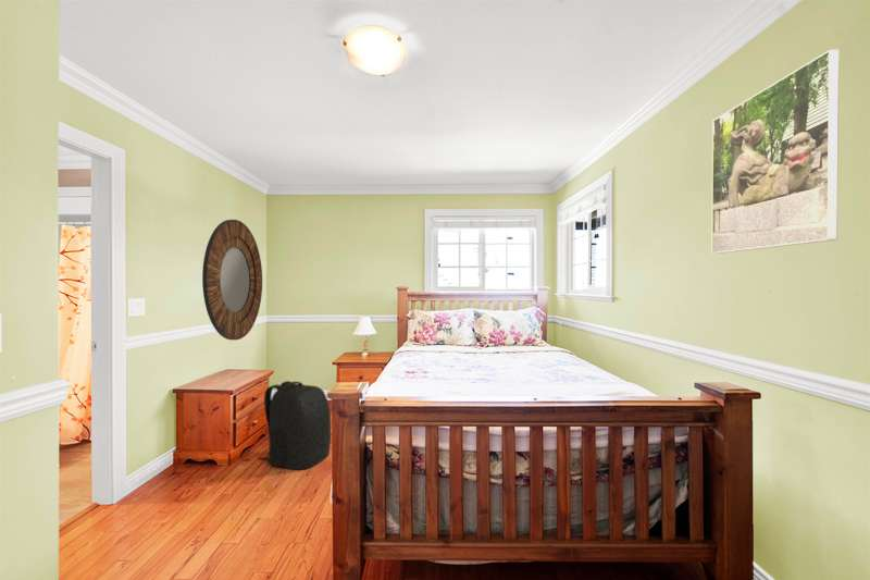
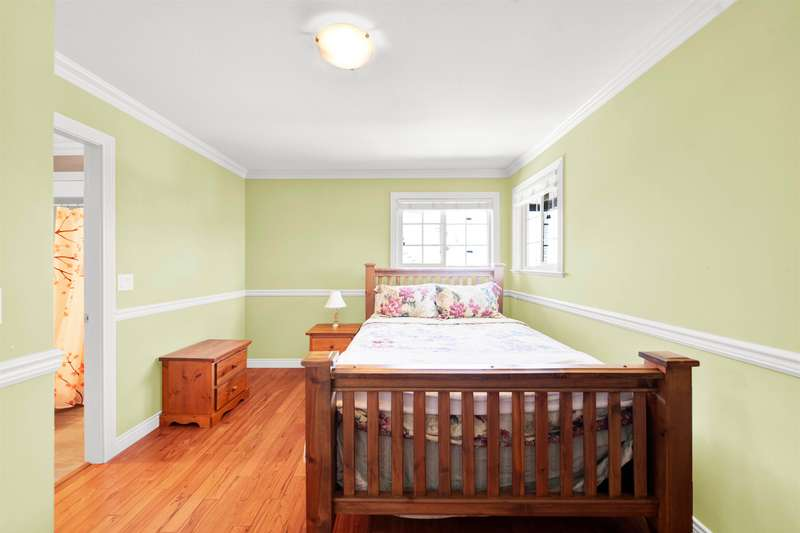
- home mirror (236, 280)
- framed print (763, 170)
- backpack (294, 420)
